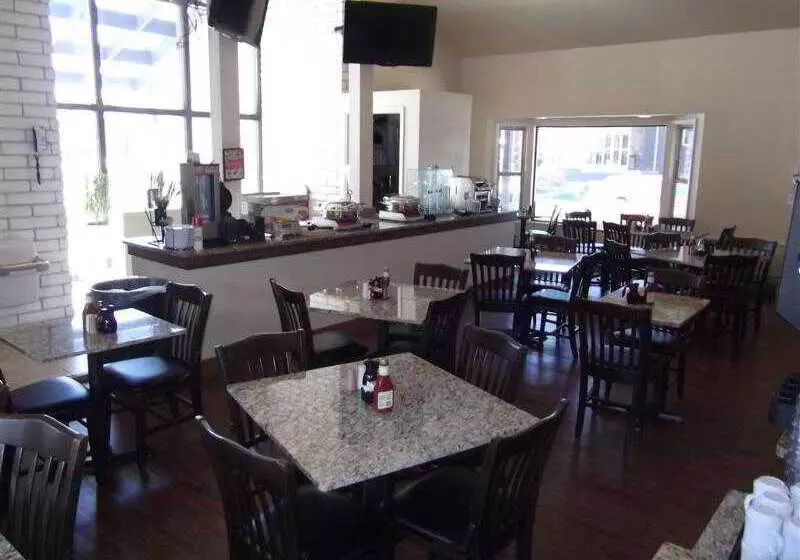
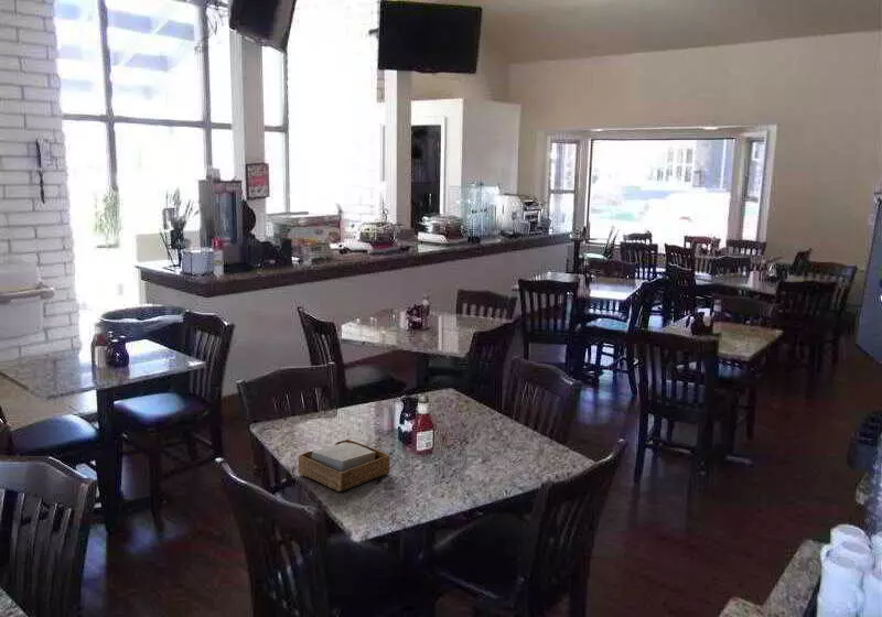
+ napkin holder (344, 461)
